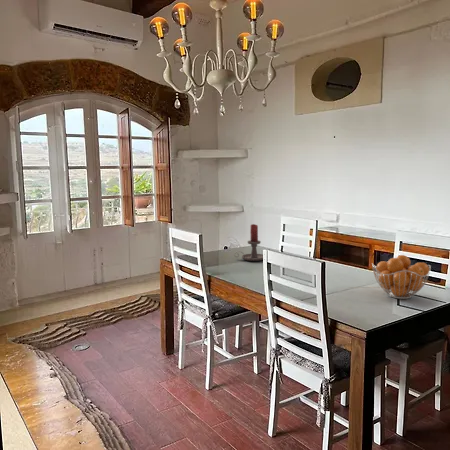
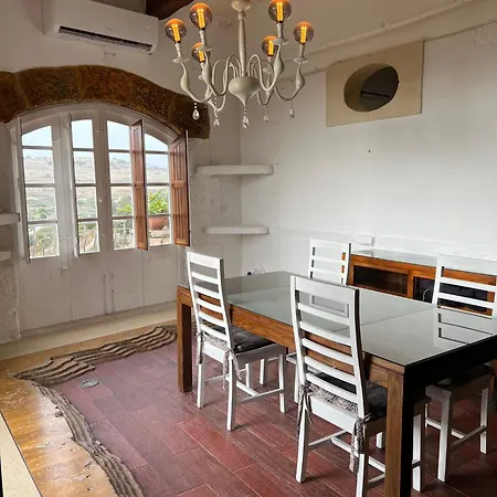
- fruit basket (400, 276)
- candle holder (250, 241)
